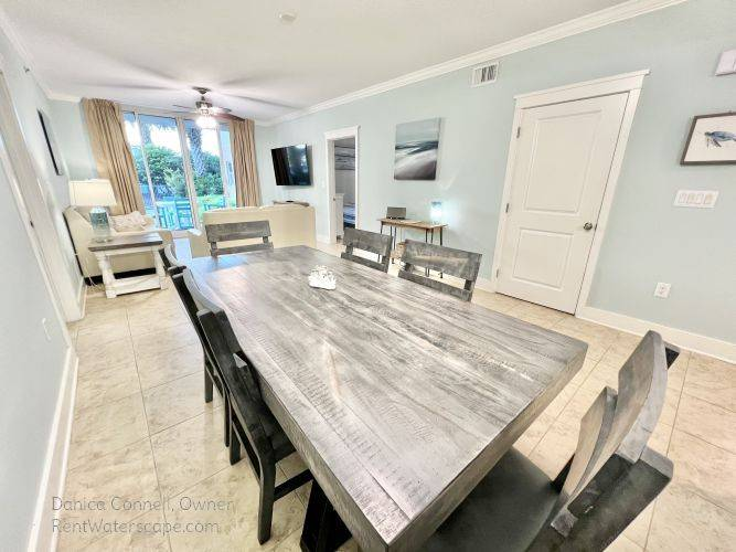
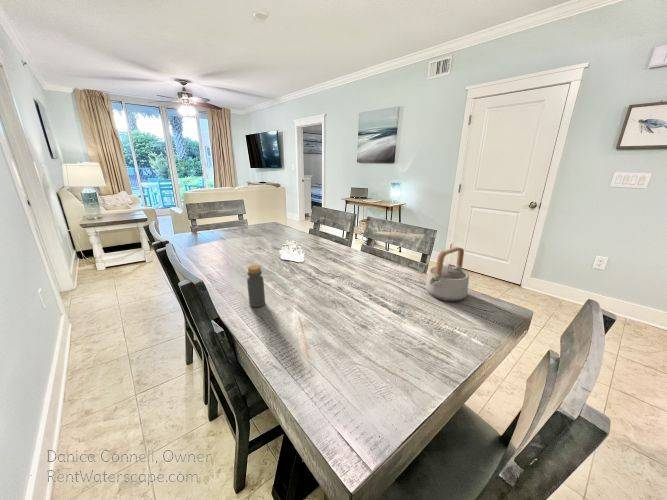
+ bottle (255, 285)
+ teapot (446, 273)
